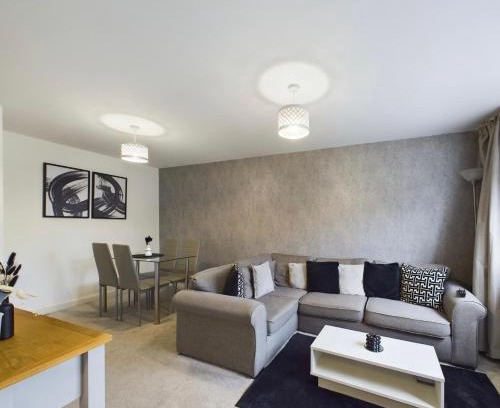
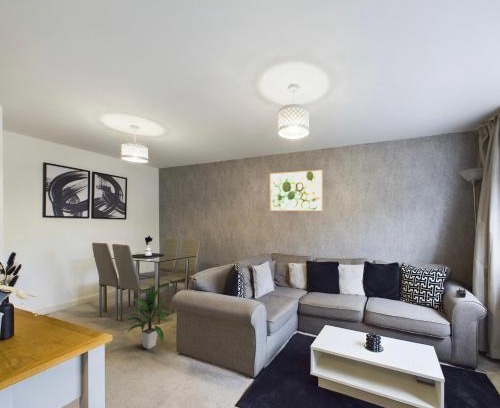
+ wall art (294, 191)
+ indoor plant (149, 318)
